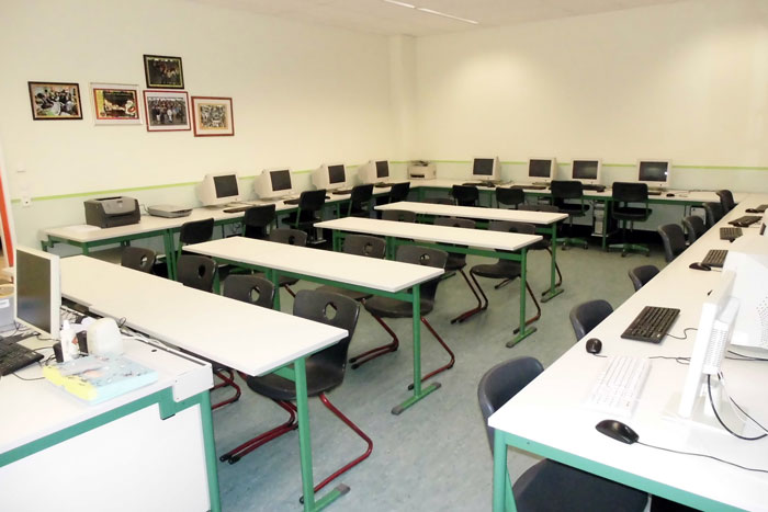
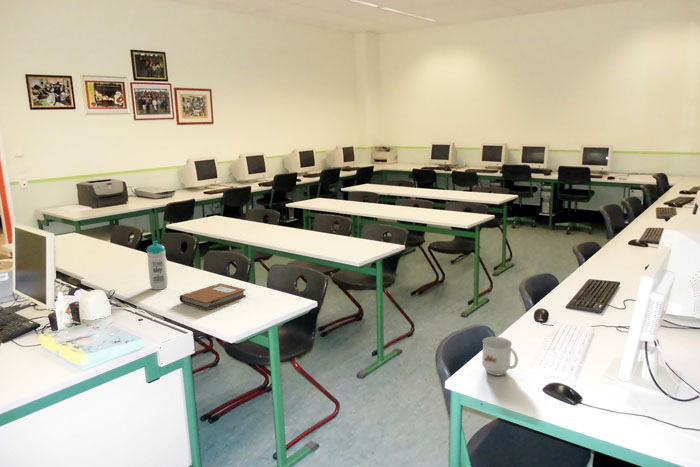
+ water bottle (157, 264)
+ mug (500, 357)
+ notebook (214, 295)
